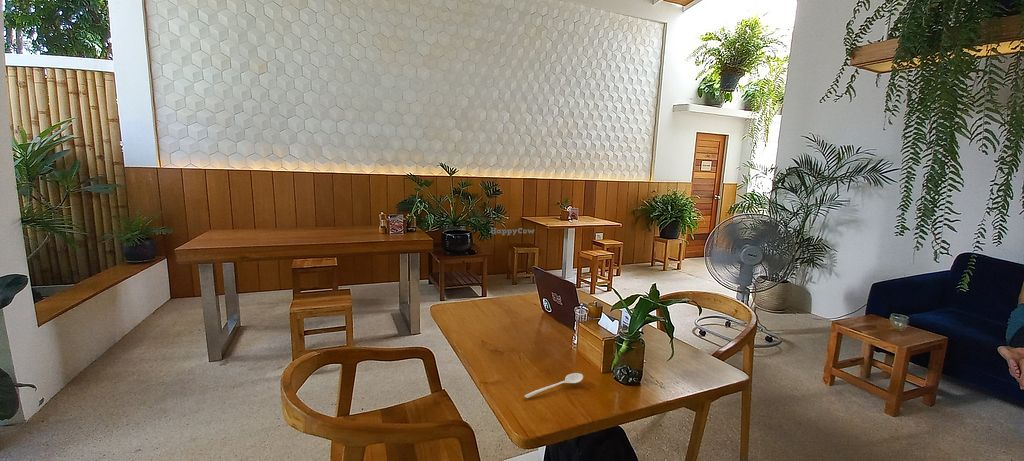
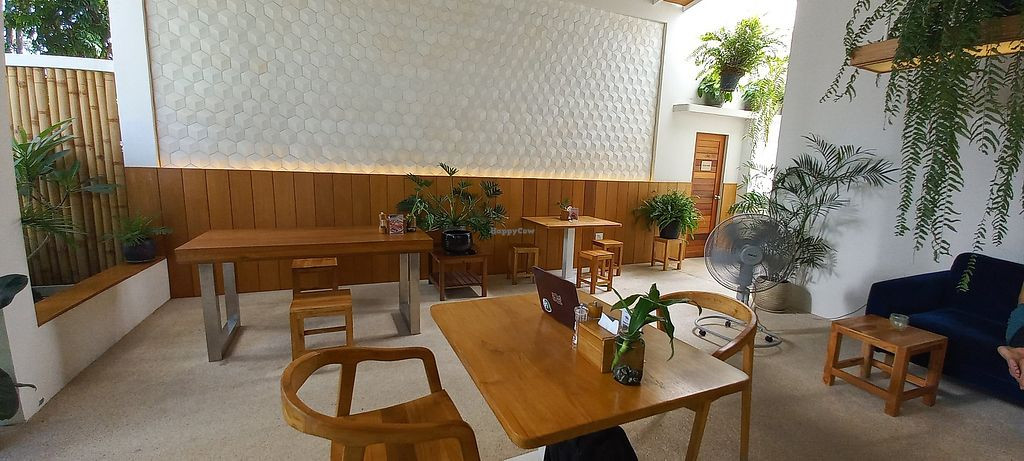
- stirrer (554, 385)
